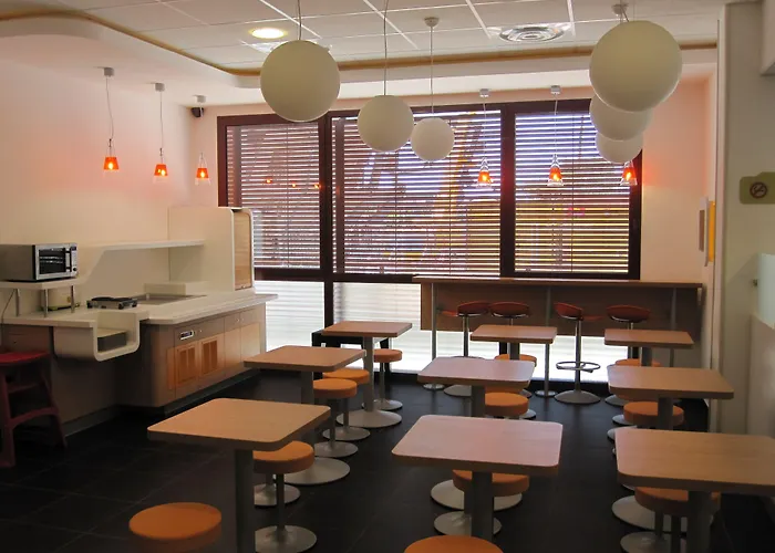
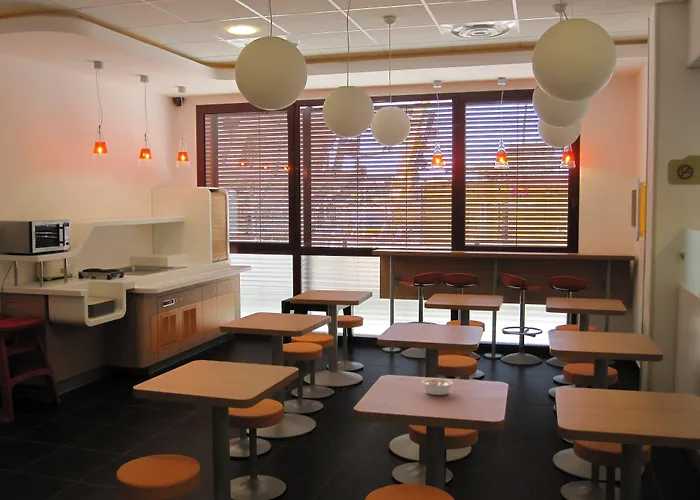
+ legume (438, 386)
